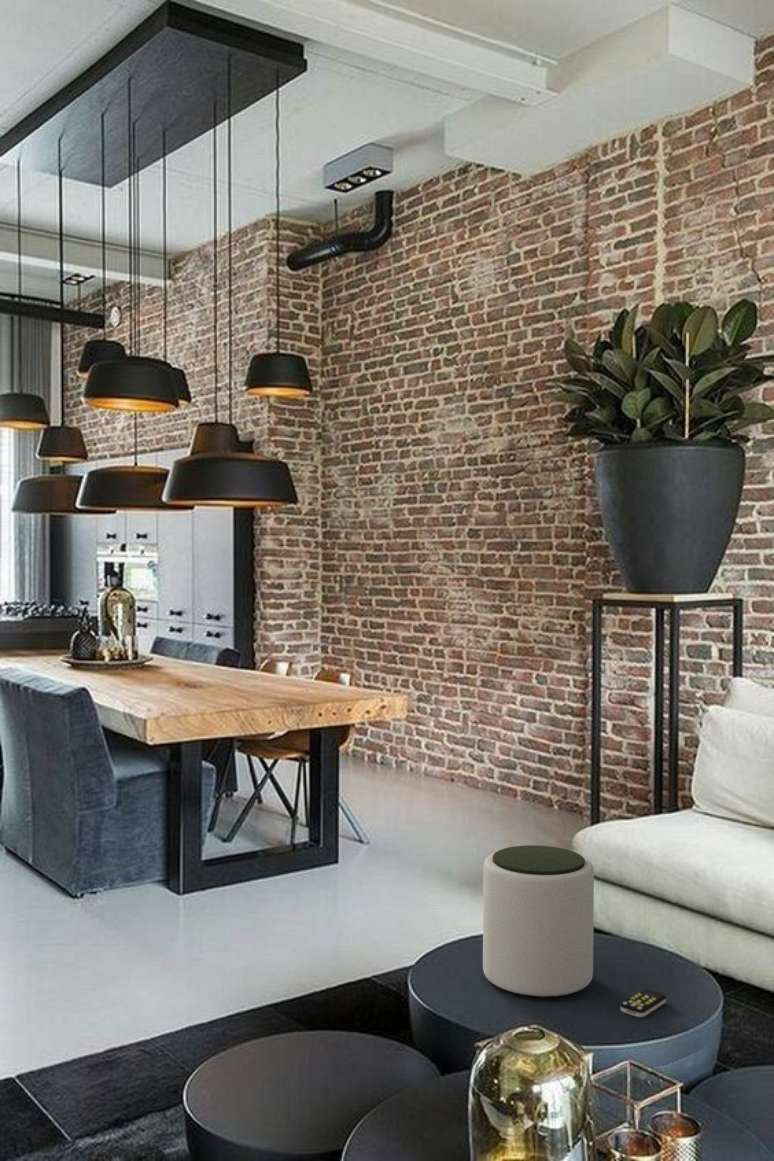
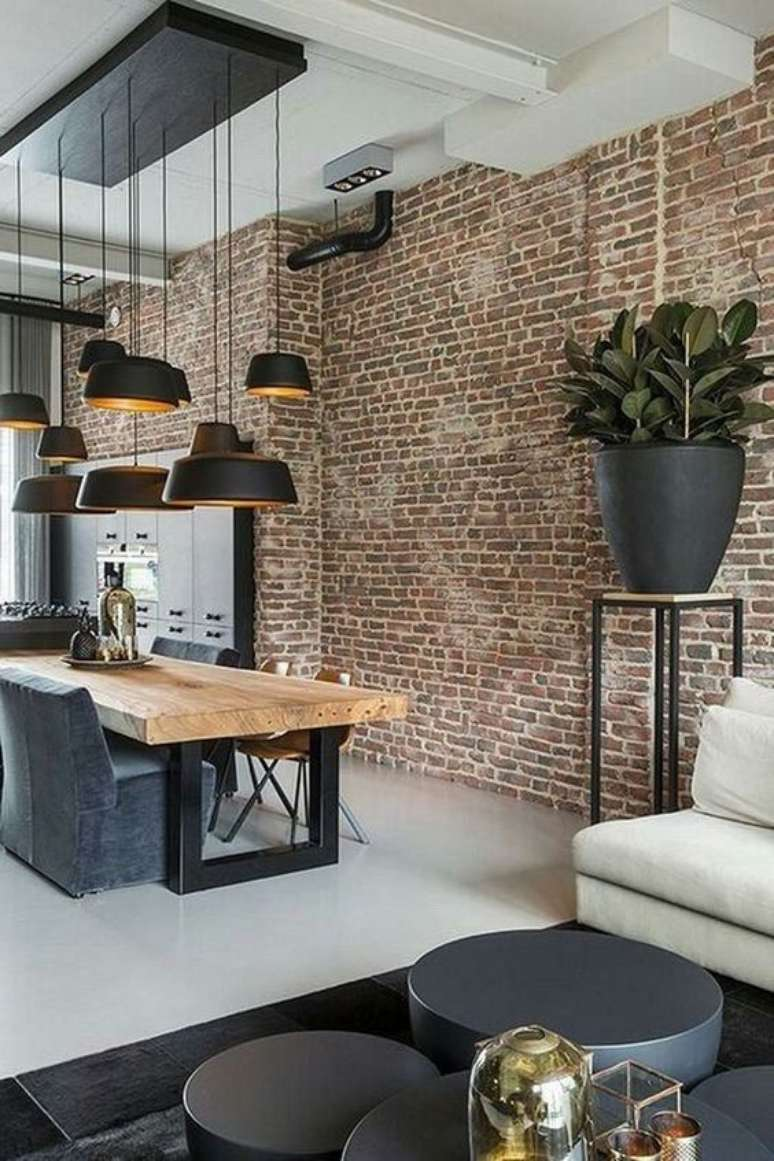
- remote control (643, 1002)
- plant pot (537, 918)
